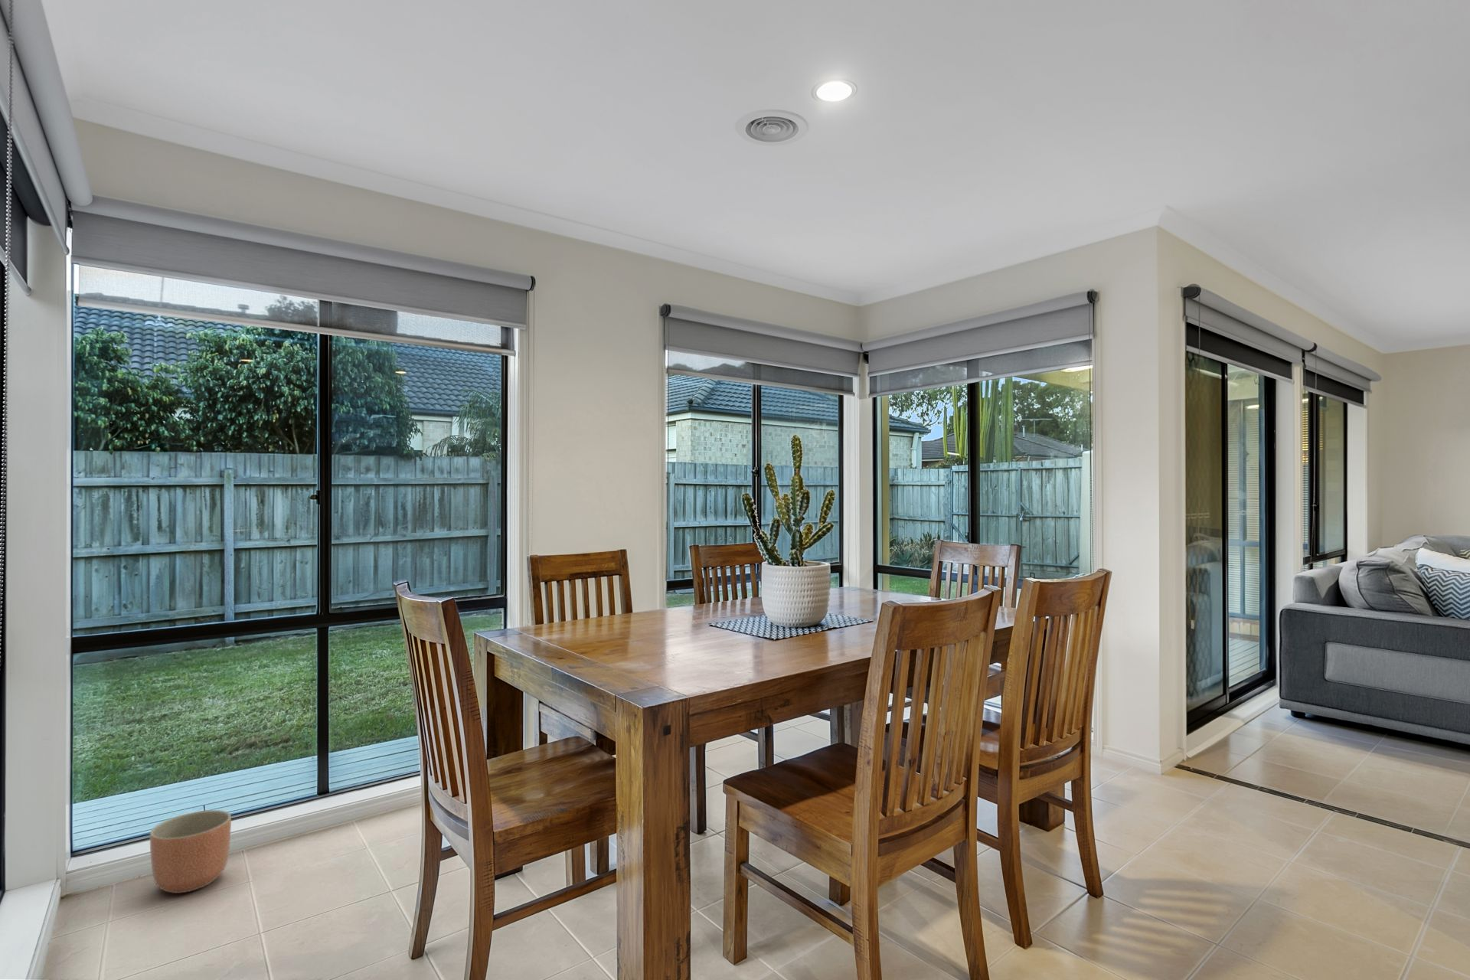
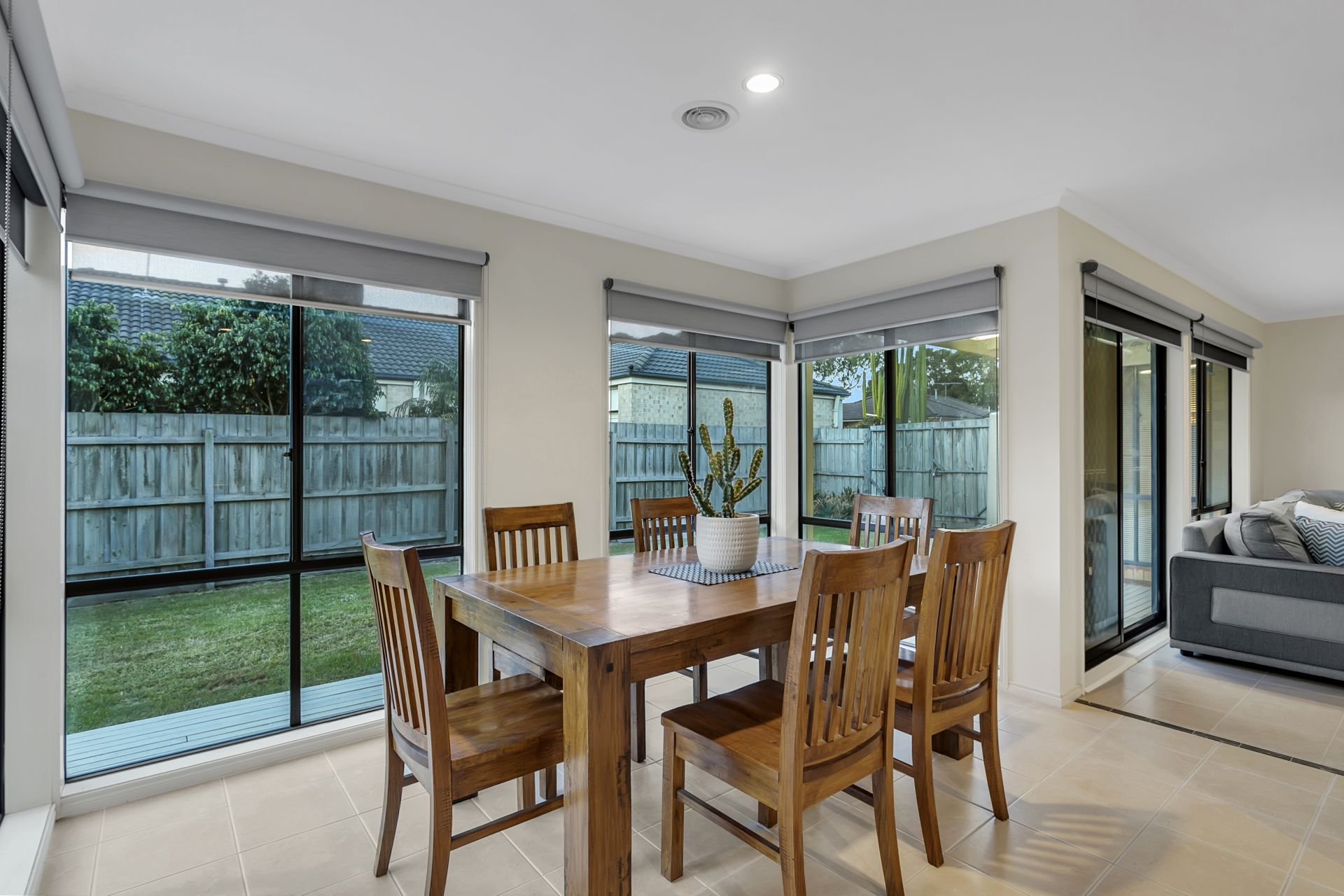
- planter (191, 853)
